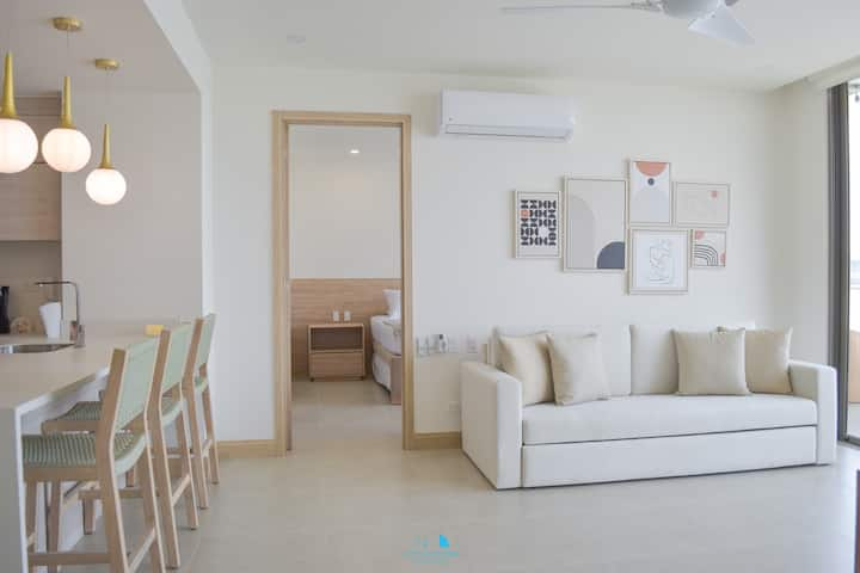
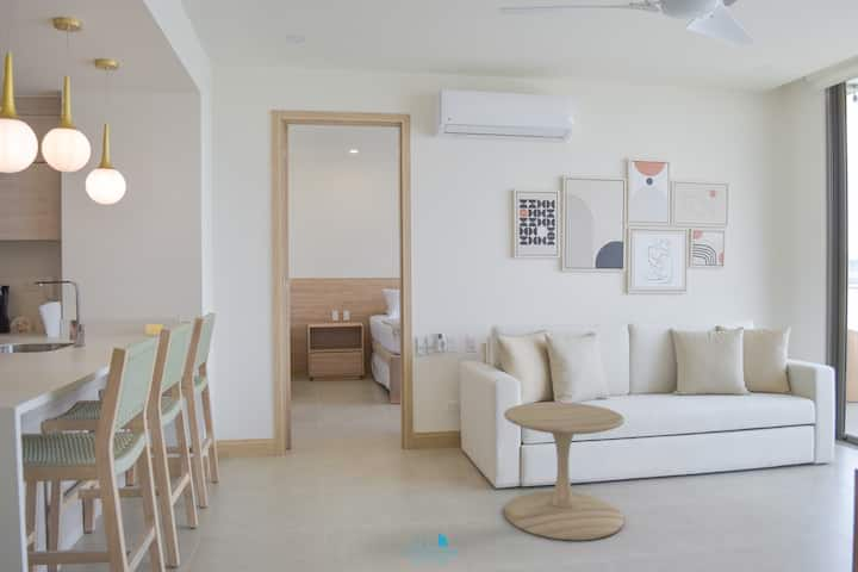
+ side table (562, 465)
